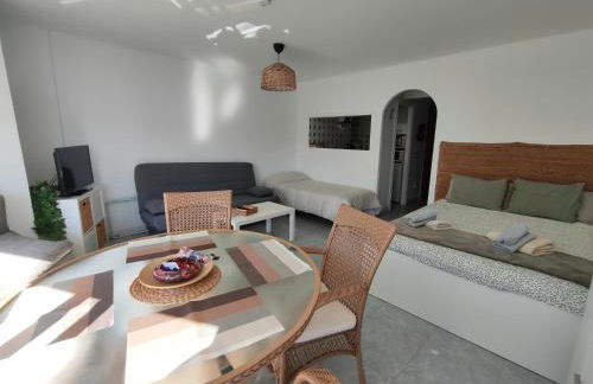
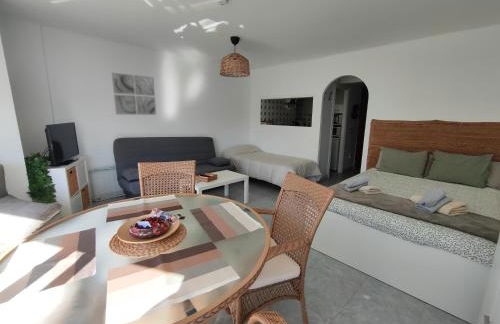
+ wall art (134, 94)
